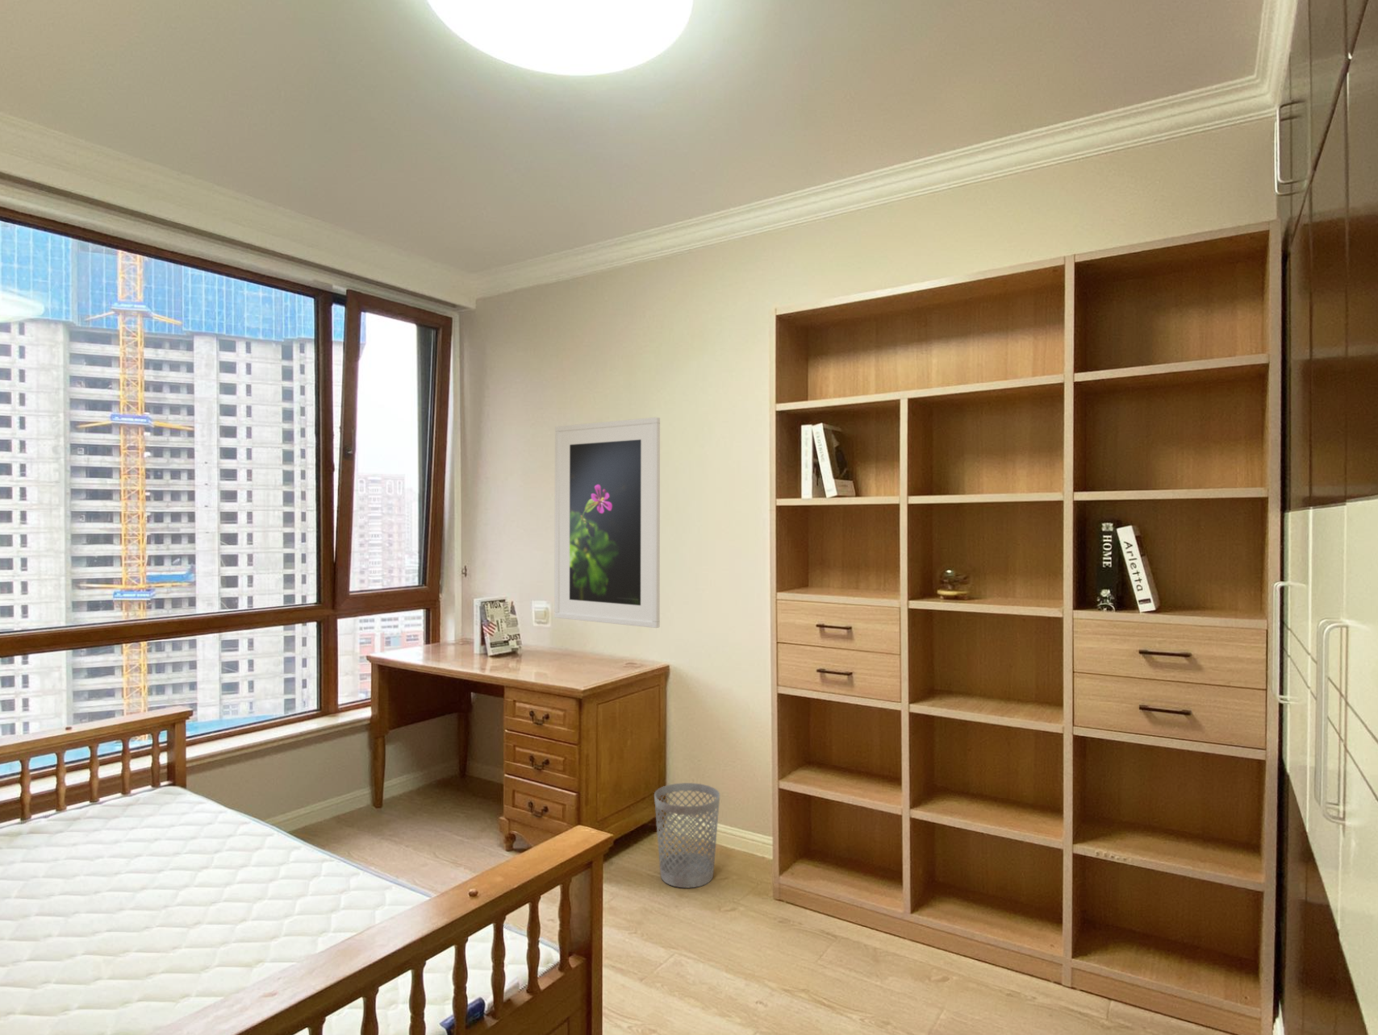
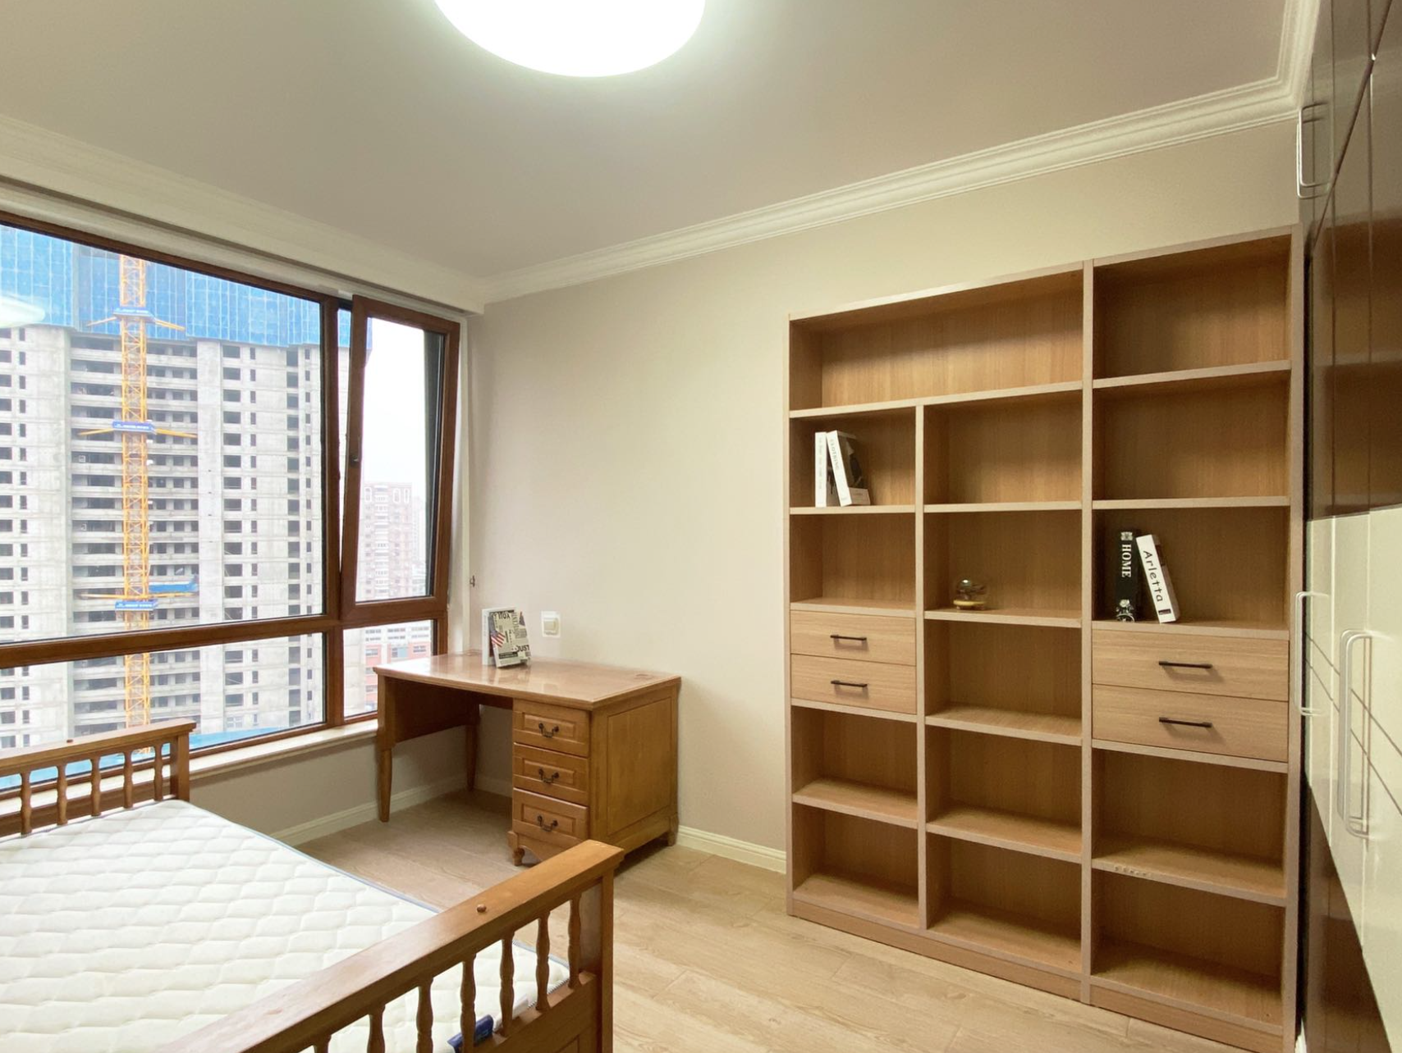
- wastebasket (686, 835)
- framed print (605, 522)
